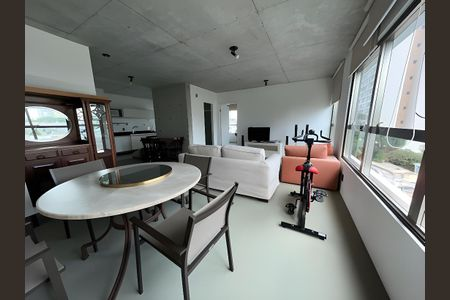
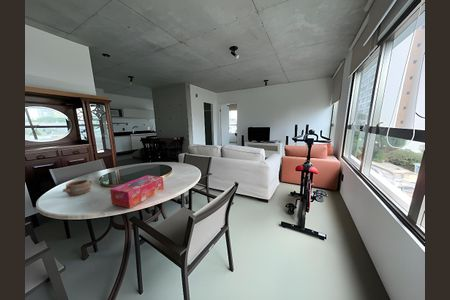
+ tissue box (139, 189)
+ pottery (78, 187)
